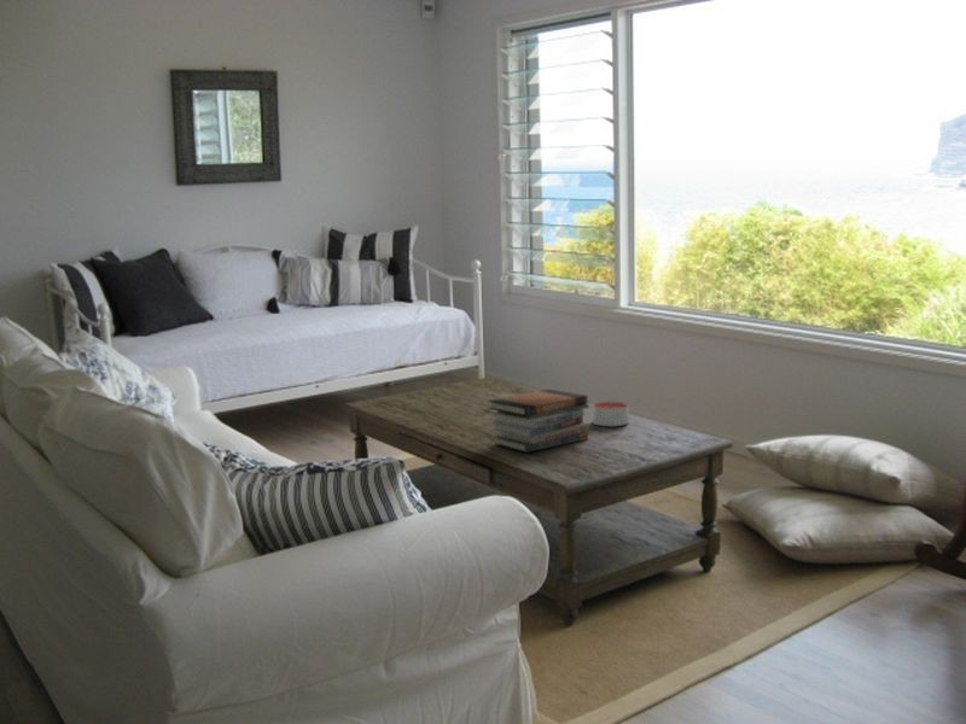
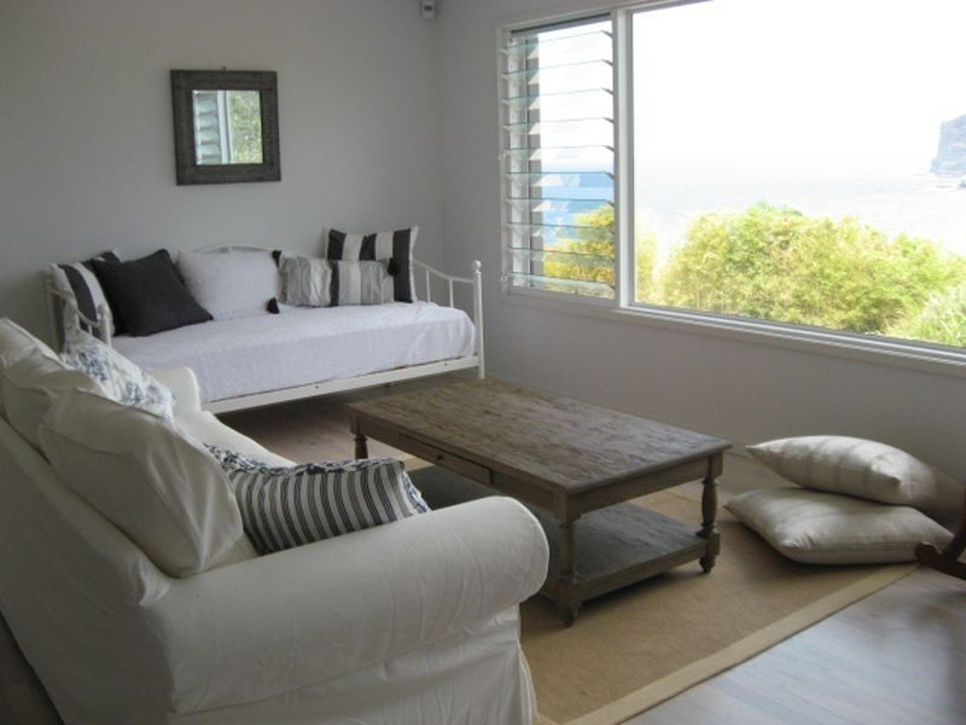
- book stack (539, 420)
- candle (610, 413)
